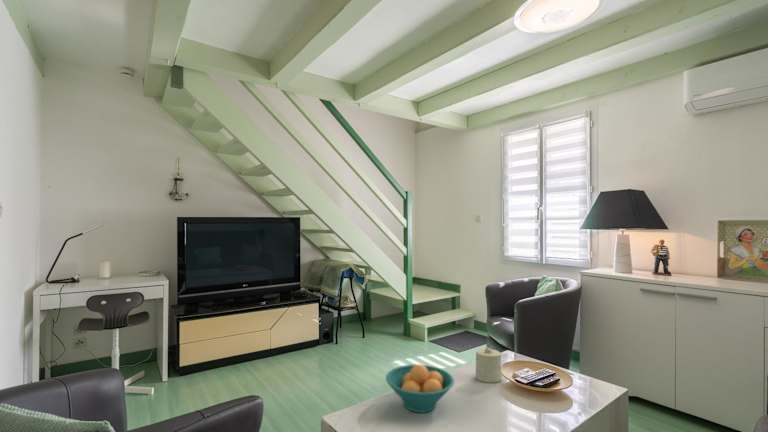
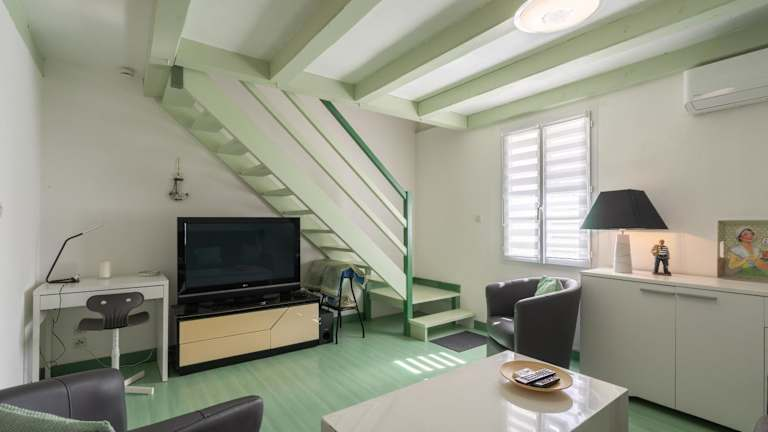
- fruit bowl (419, 385)
- candle (488, 362)
